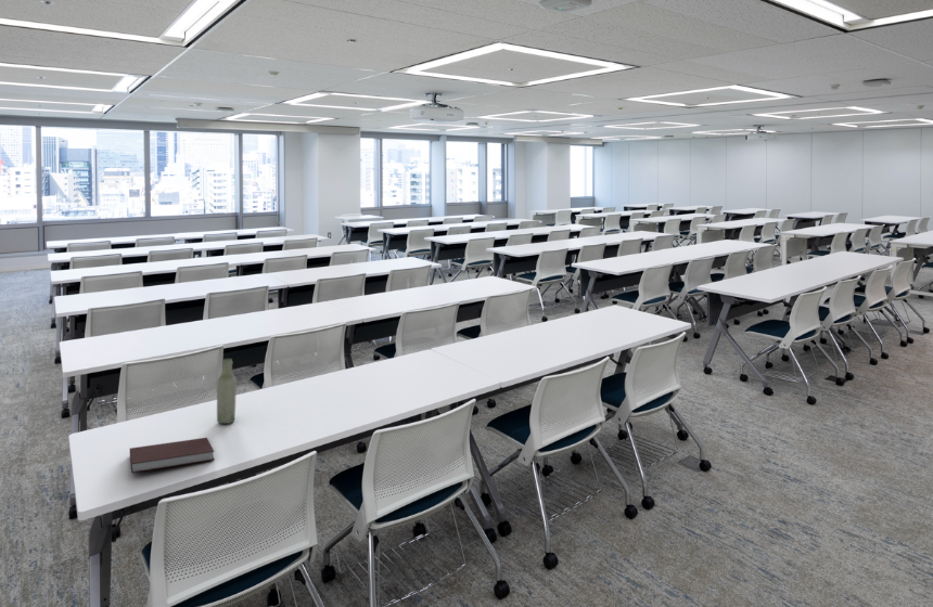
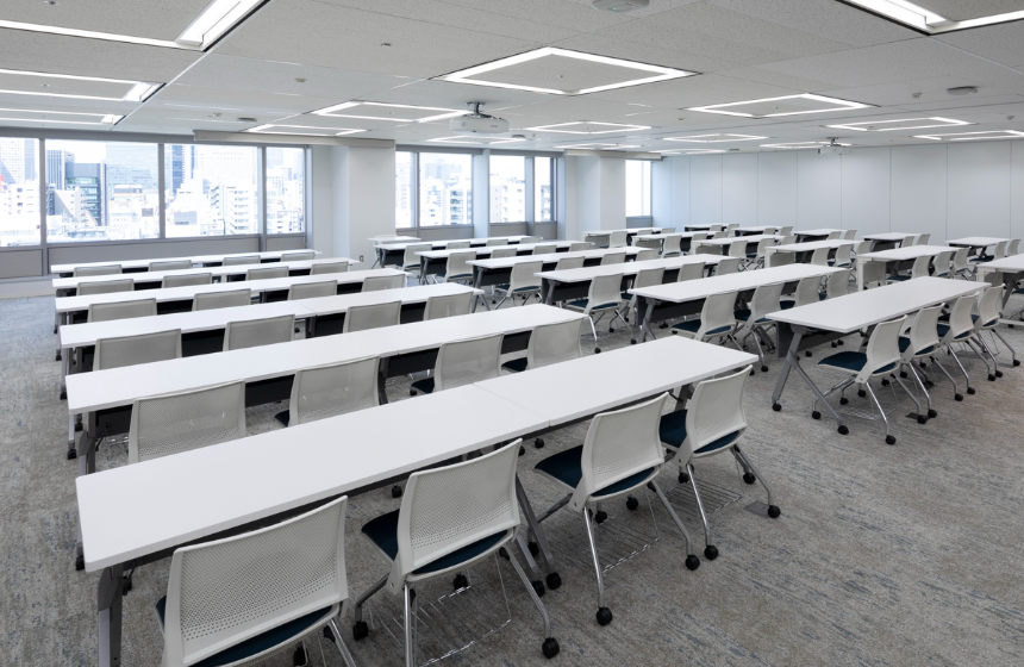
- bottle (226, 390)
- notebook (171, 453)
